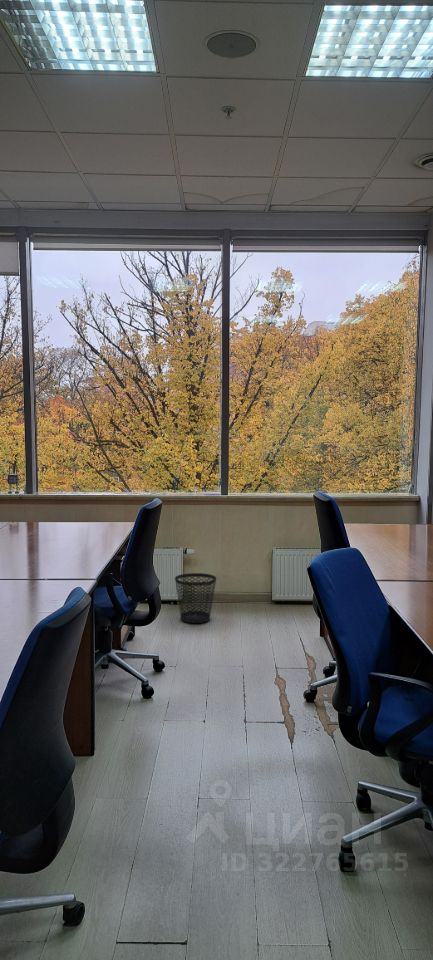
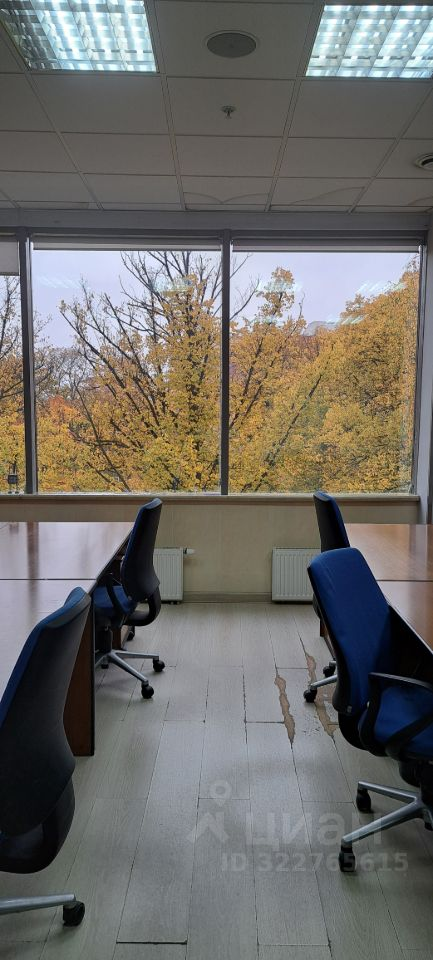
- wastebasket (195, 598)
